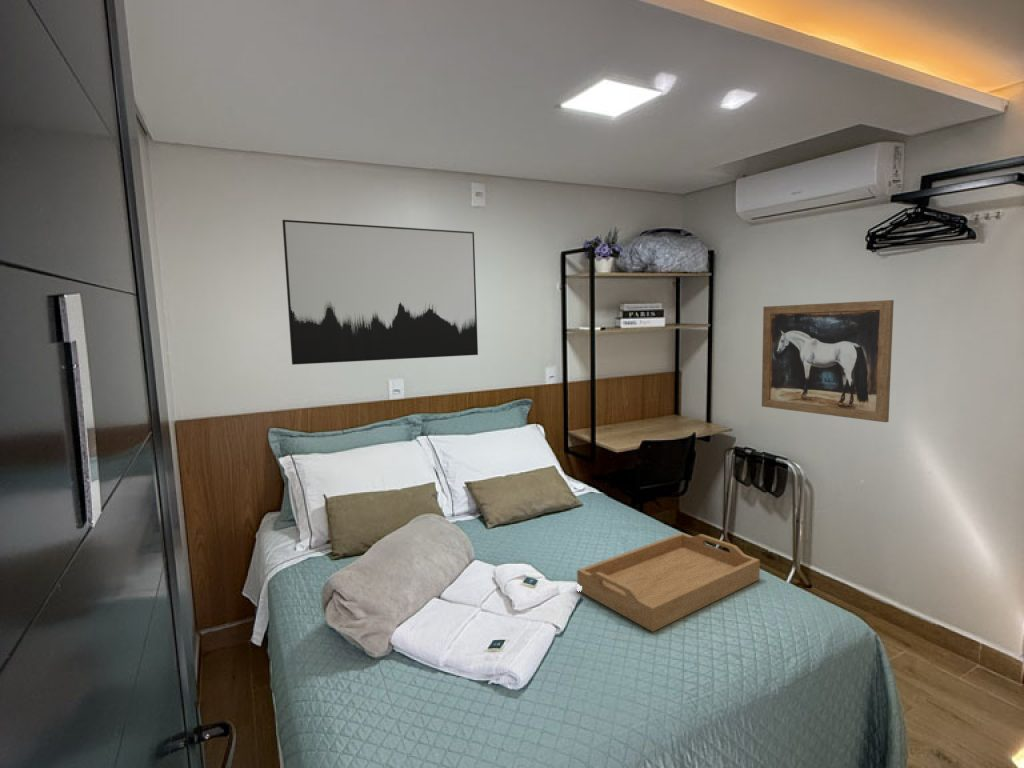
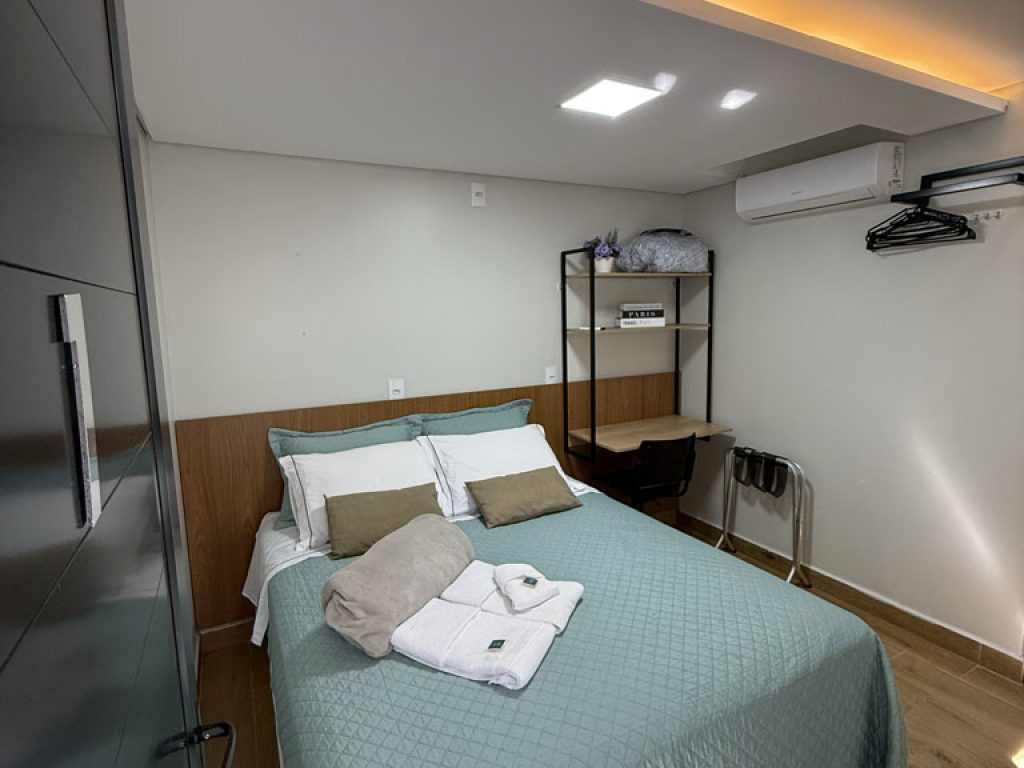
- wall art (820, 359)
- wall art (389, 293)
- serving tray (669, 571)
